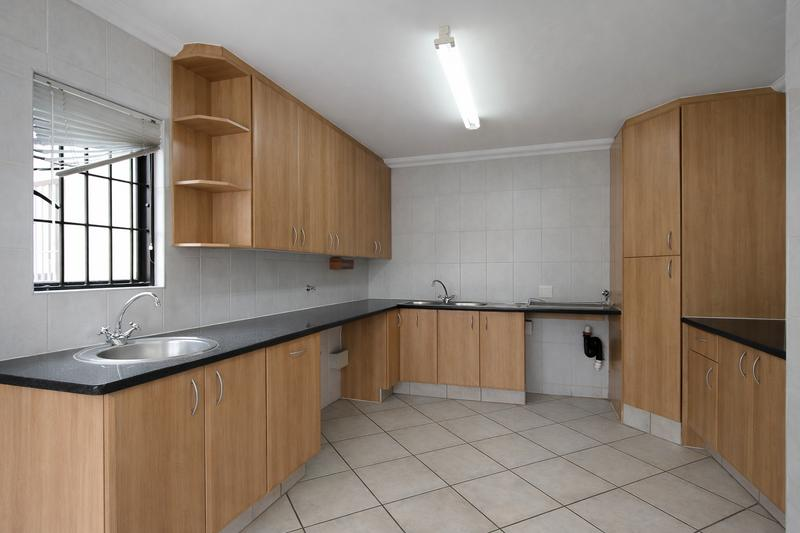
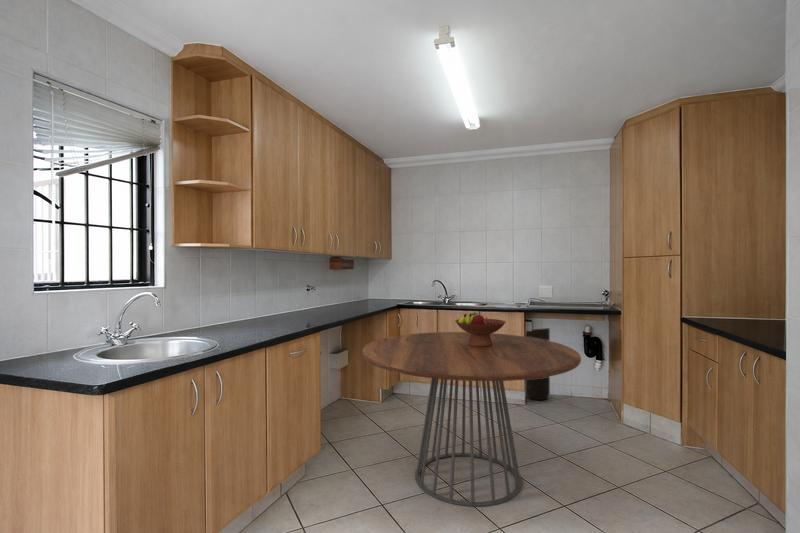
+ fruit bowl (480, 328)
+ dining table (469, 412)
+ trash can (537, 378)
